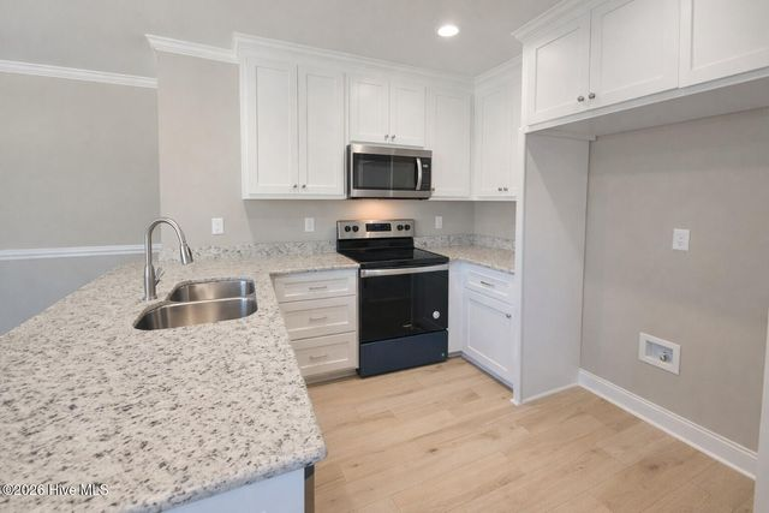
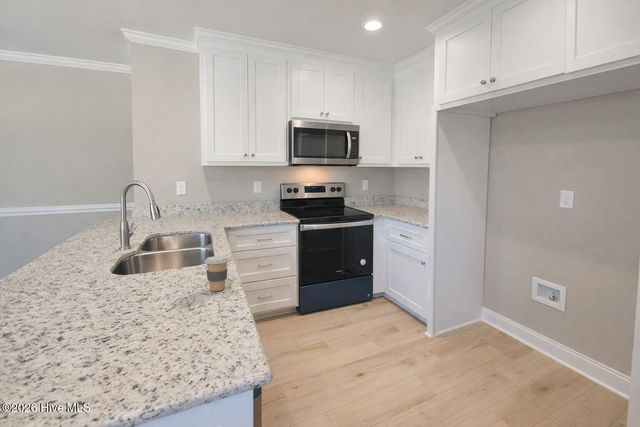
+ coffee cup (217, 273)
